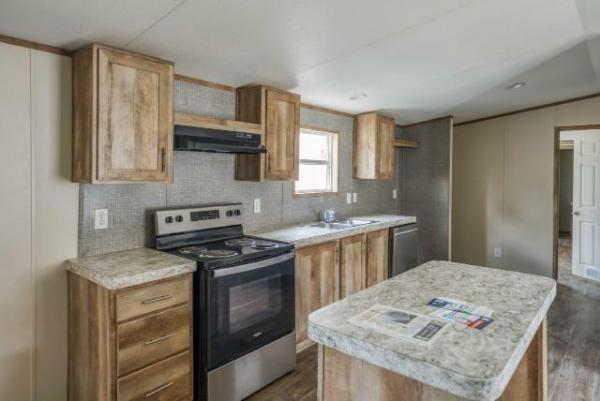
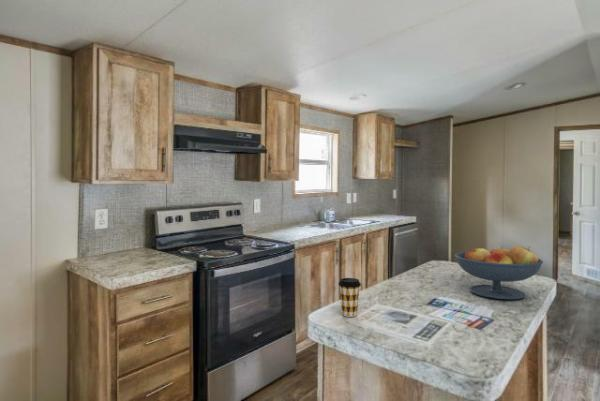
+ coffee cup (349, 297)
+ fruit bowl (496, 268)
